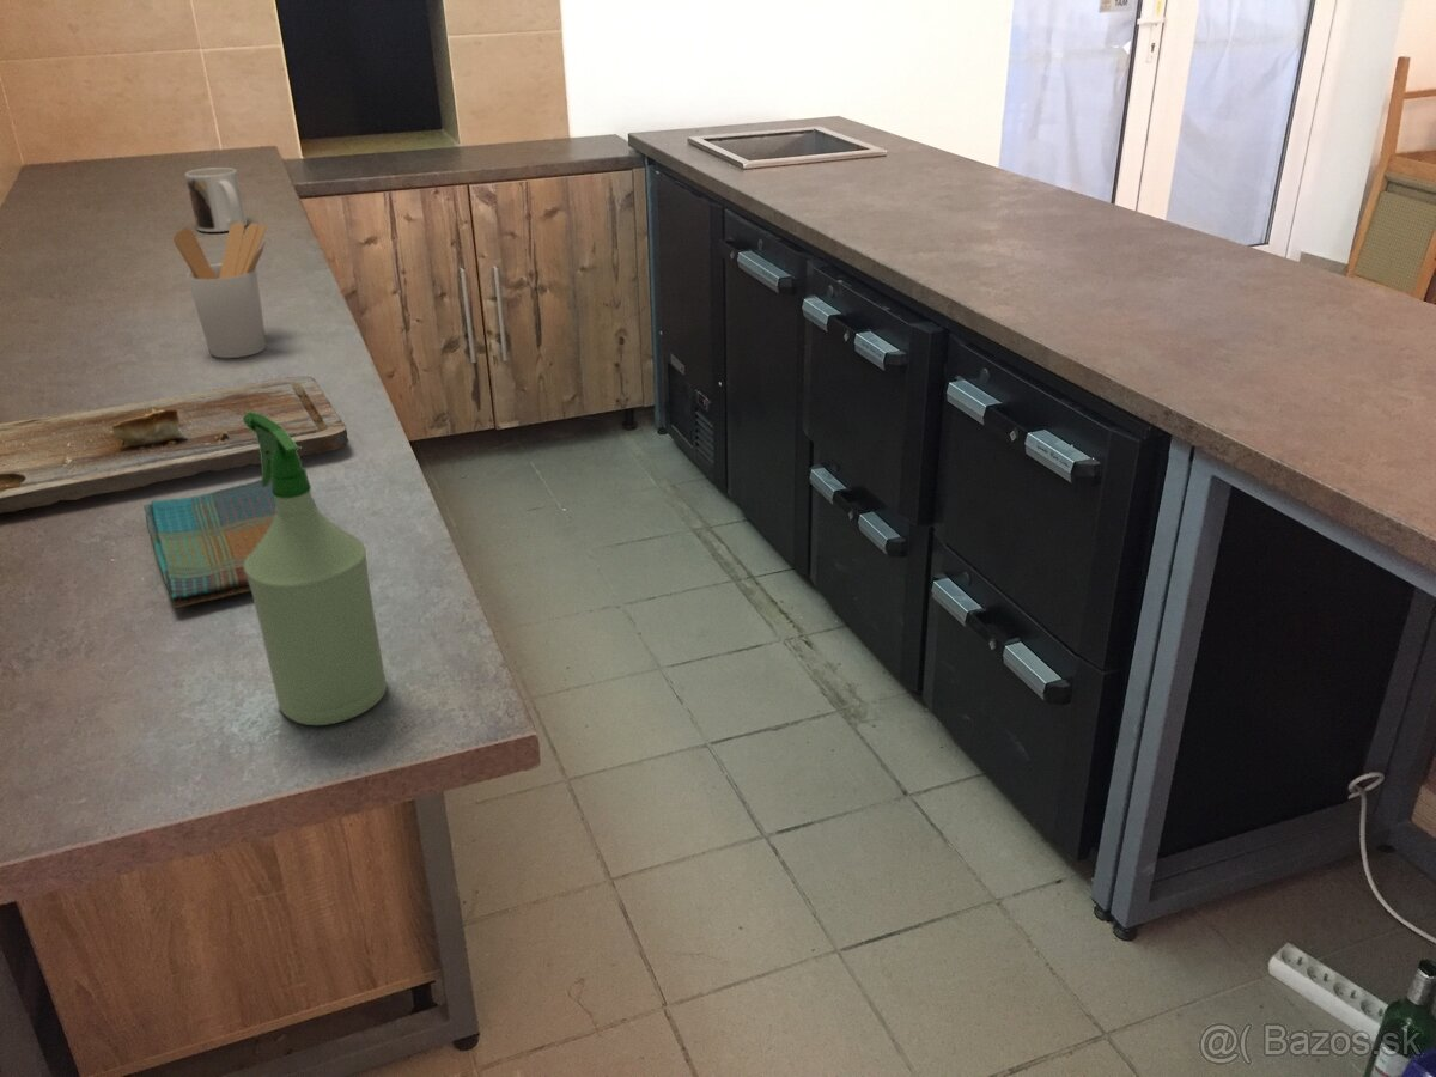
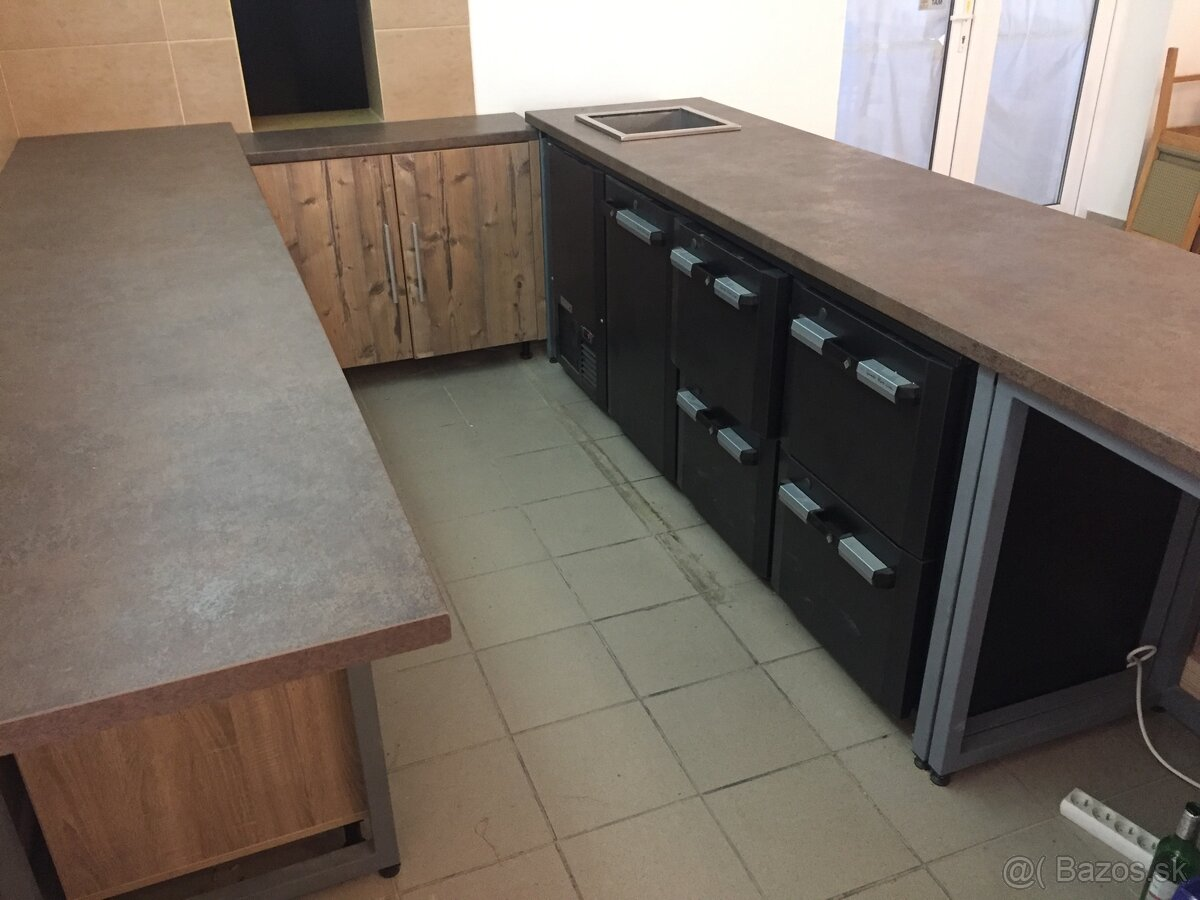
- mug (217, 200)
- dish towel (241, 534)
- spray bottle (308, 570)
- cutting board (144, 421)
- utensil holder (236, 286)
